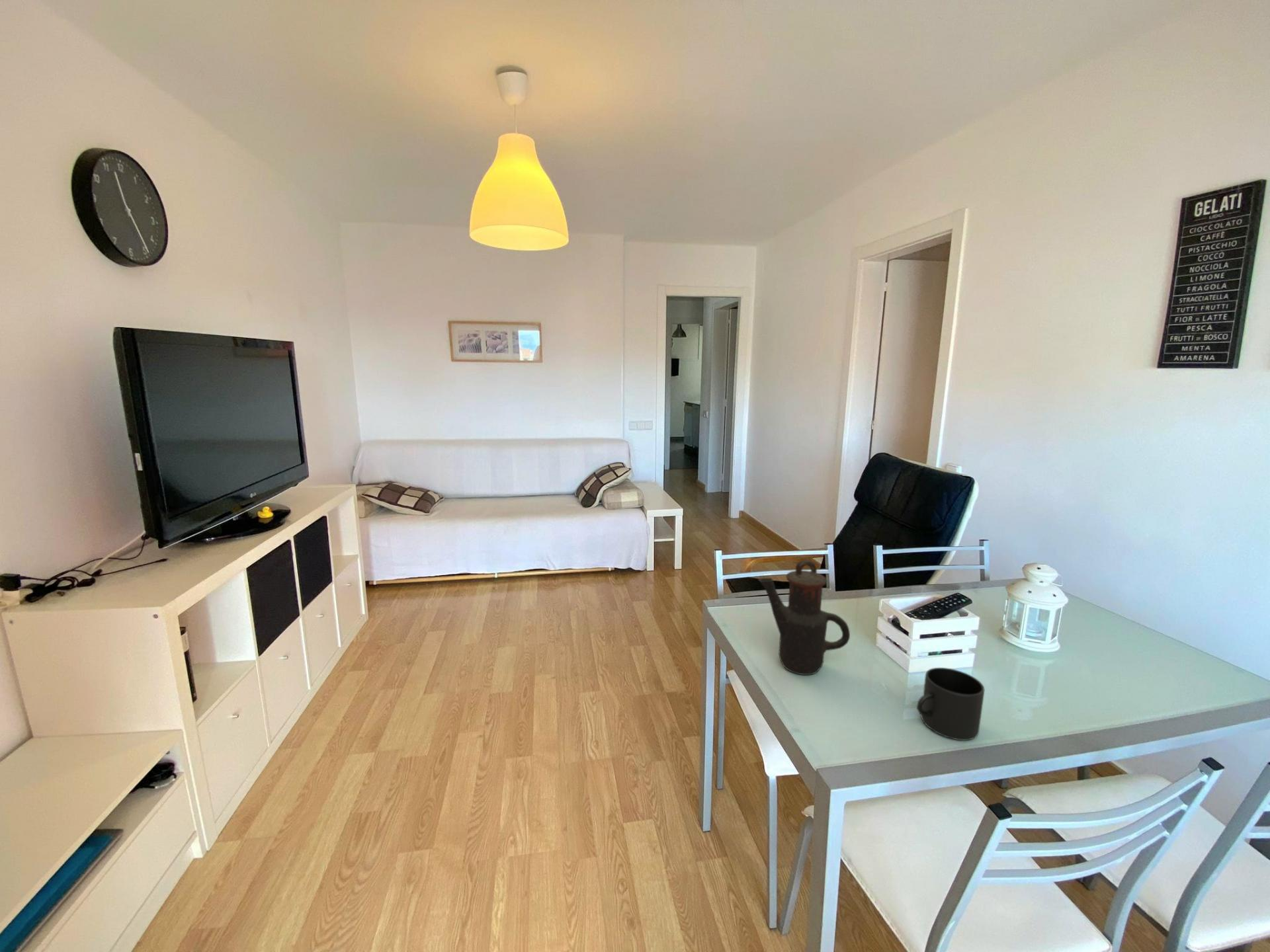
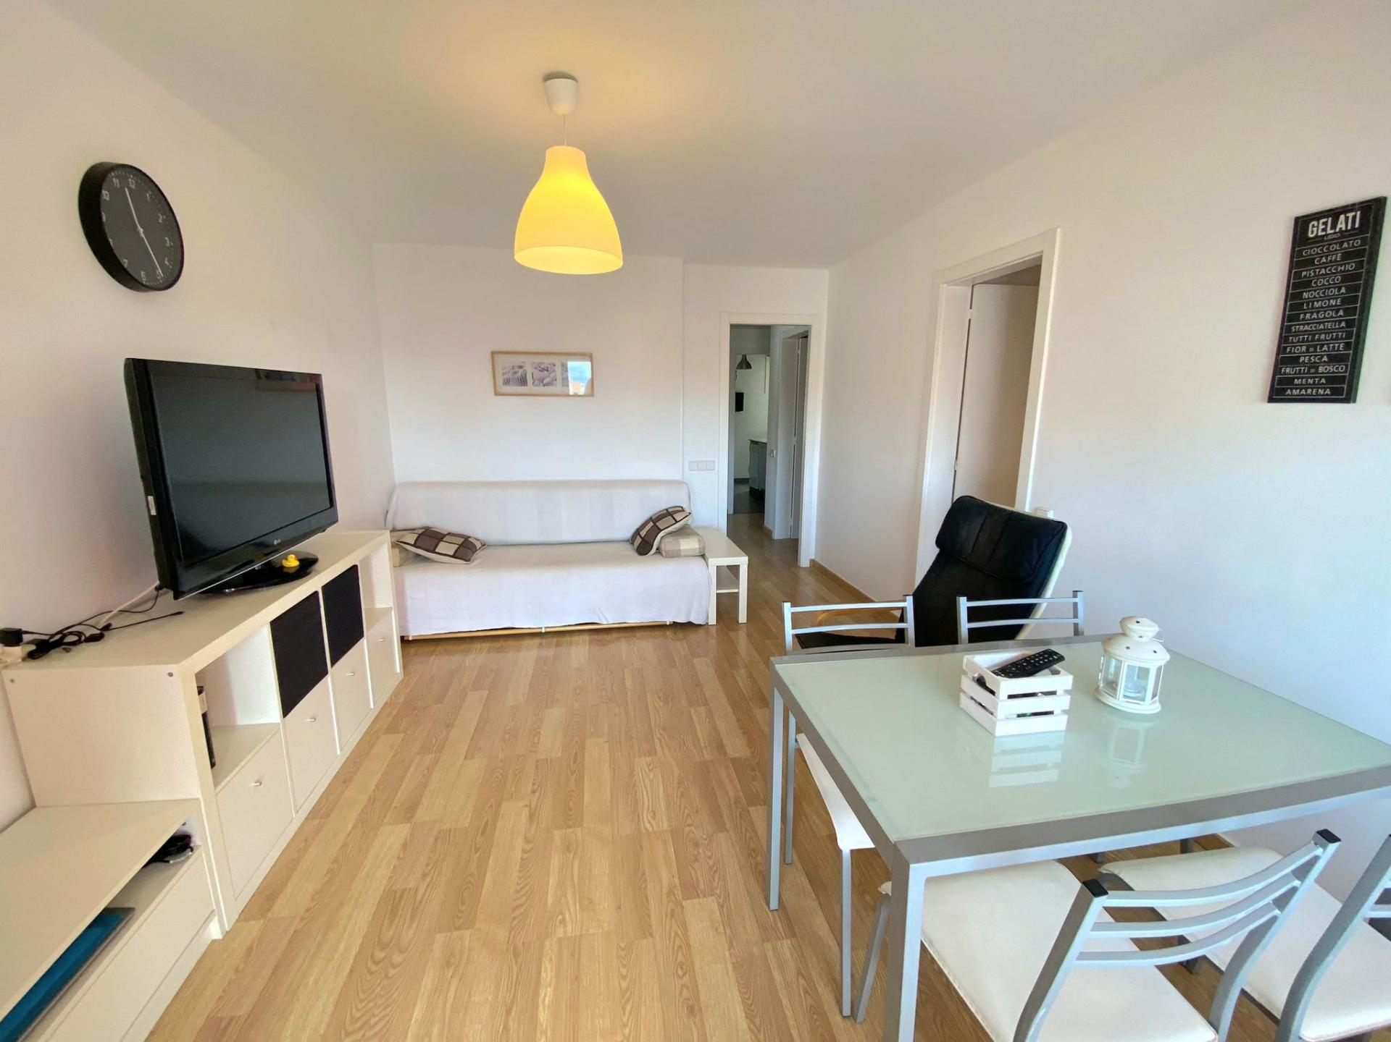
- mug (945, 703)
- teapot (803, 614)
